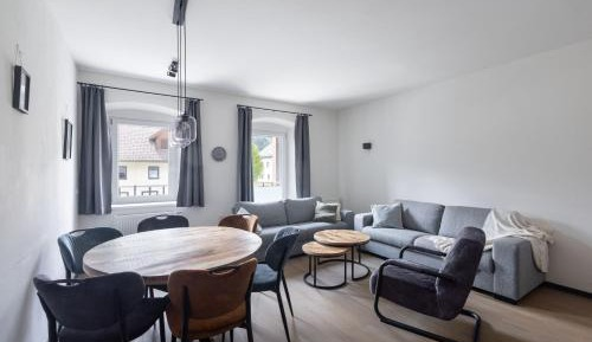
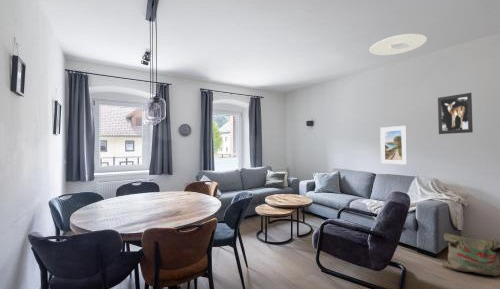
+ ceiling light (396, 43)
+ wall art (454, 114)
+ bag (471, 253)
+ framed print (393, 145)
